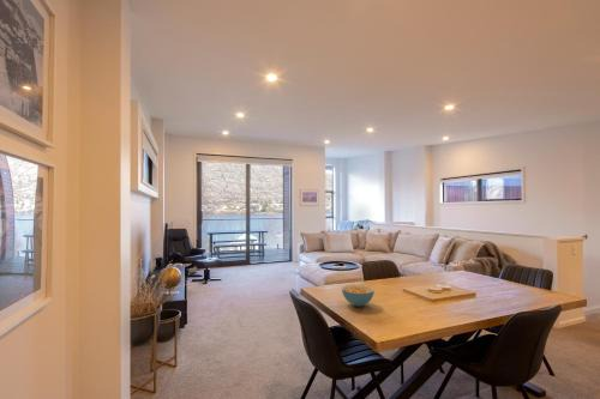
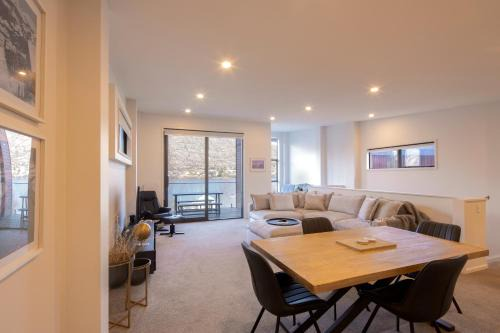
- cereal bowl (358, 296)
